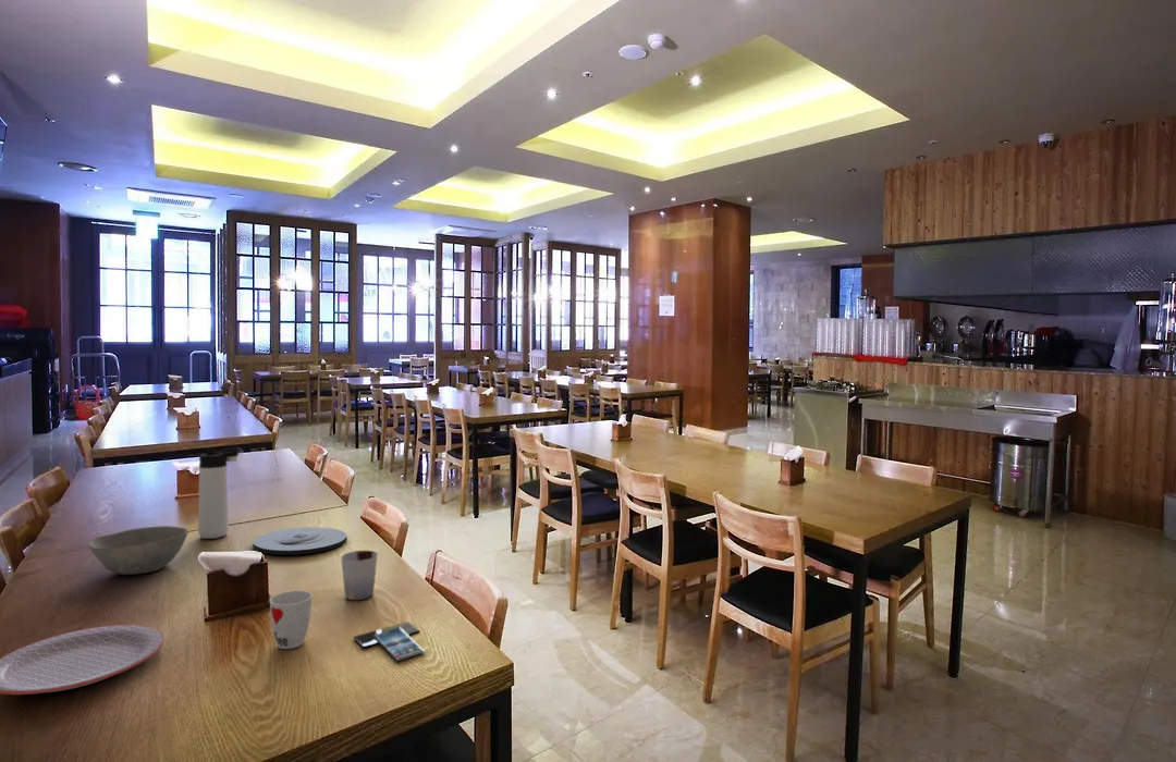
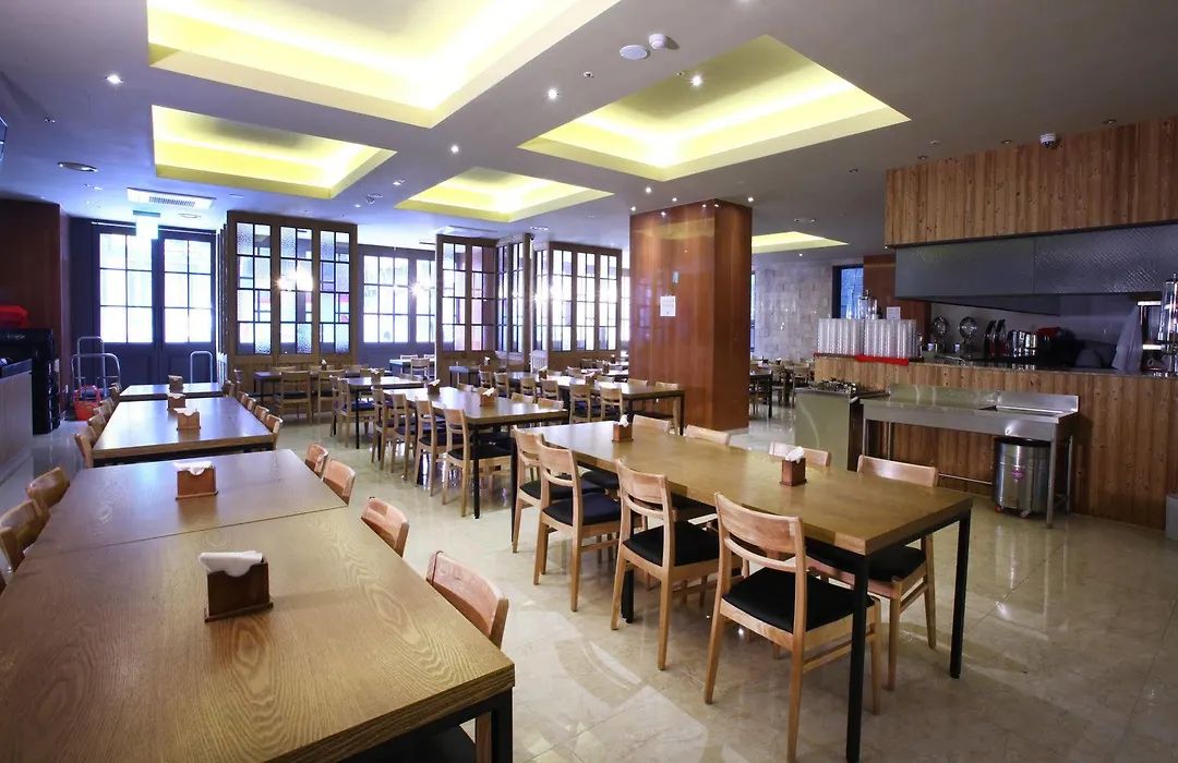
- bowl (140, 552)
- plate (78, 660)
- cup (291, 620)
- cup (357, 573)
- plate (301, 537)
- smartphone (395, 640)
- thermos bottle (220, 491)
